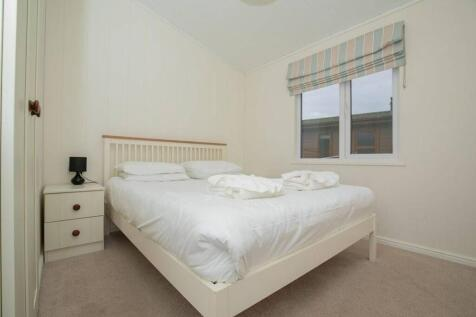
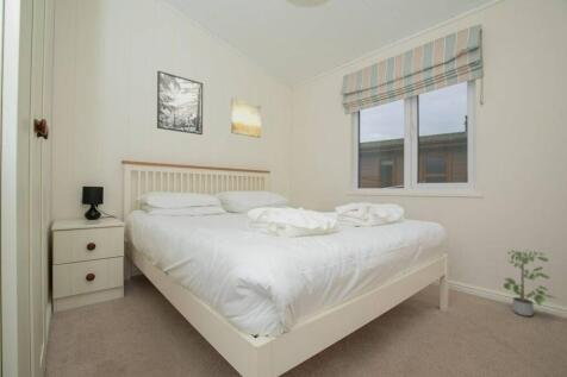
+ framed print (181, 103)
+ potted plant (530, 278)
+ wall art (247, 118)
